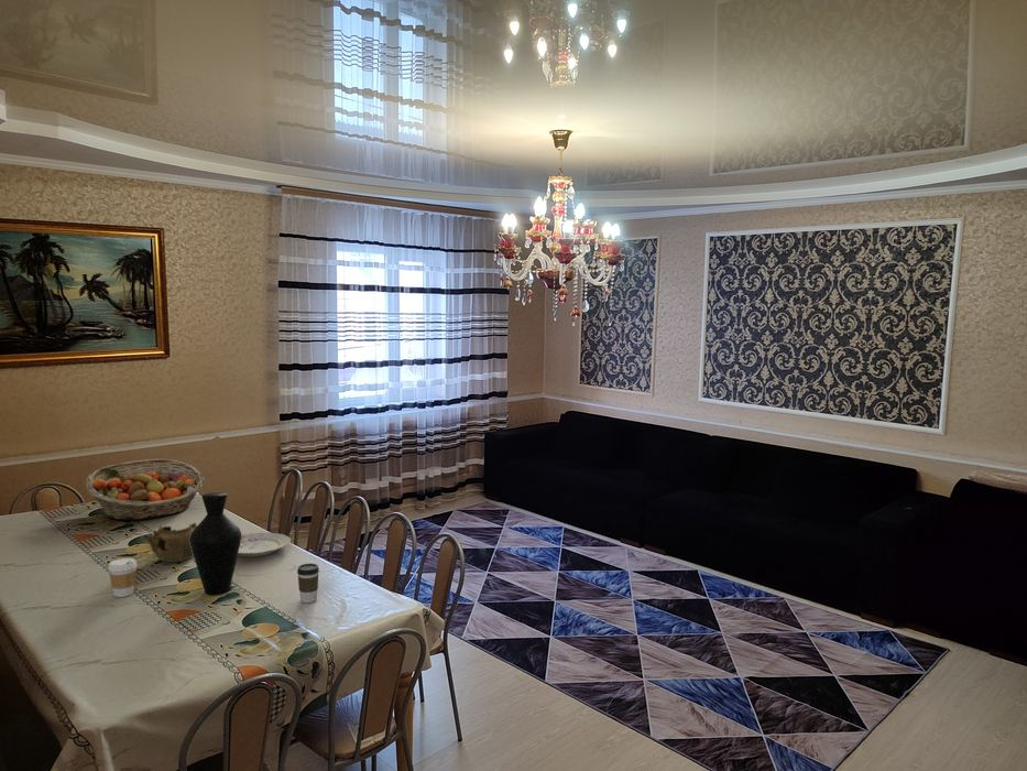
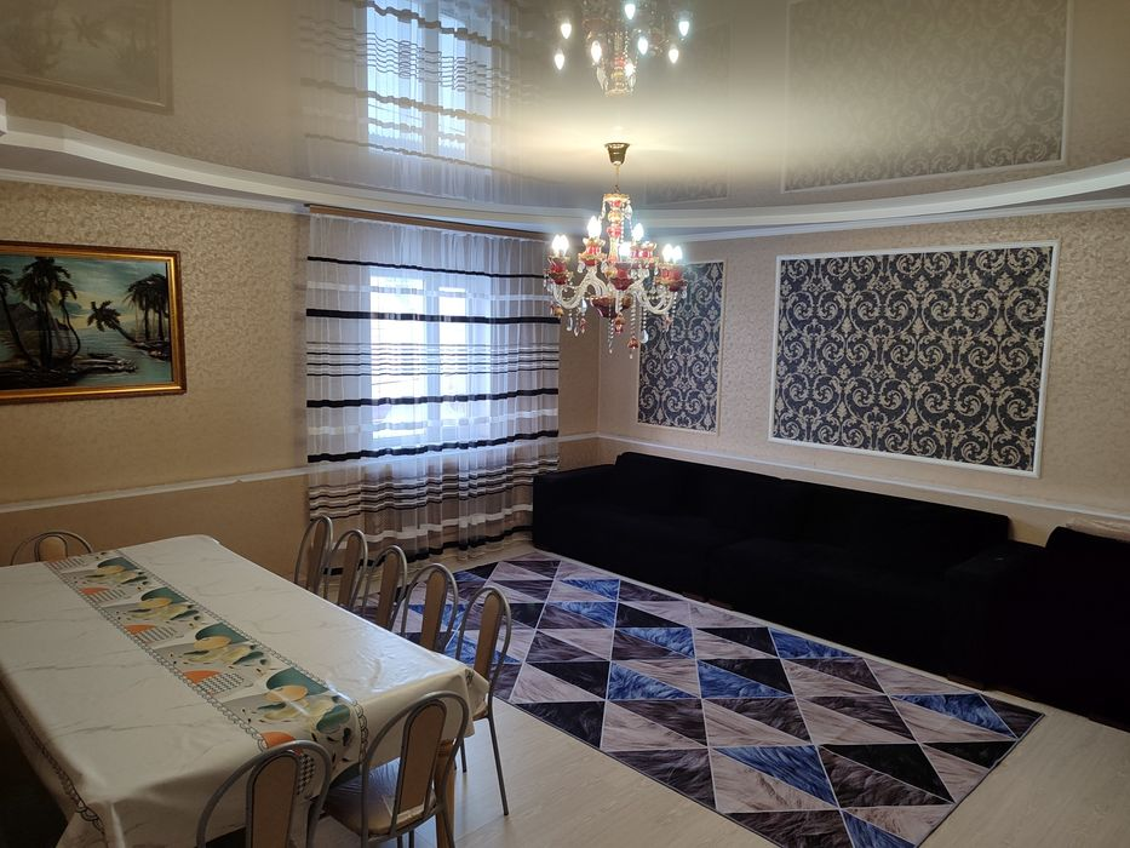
- vase (216, 543)
- plate (256, 545)
- fruit basket (146, 488)
- teapot (170, 542)
- coffee cup (308, 583)
- coffee cup (122, 576)
